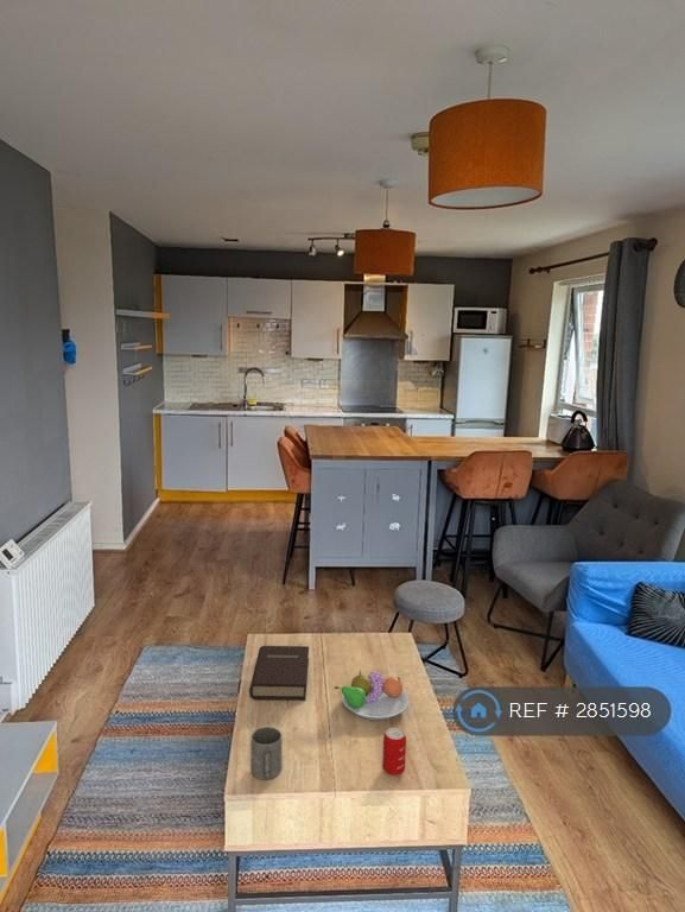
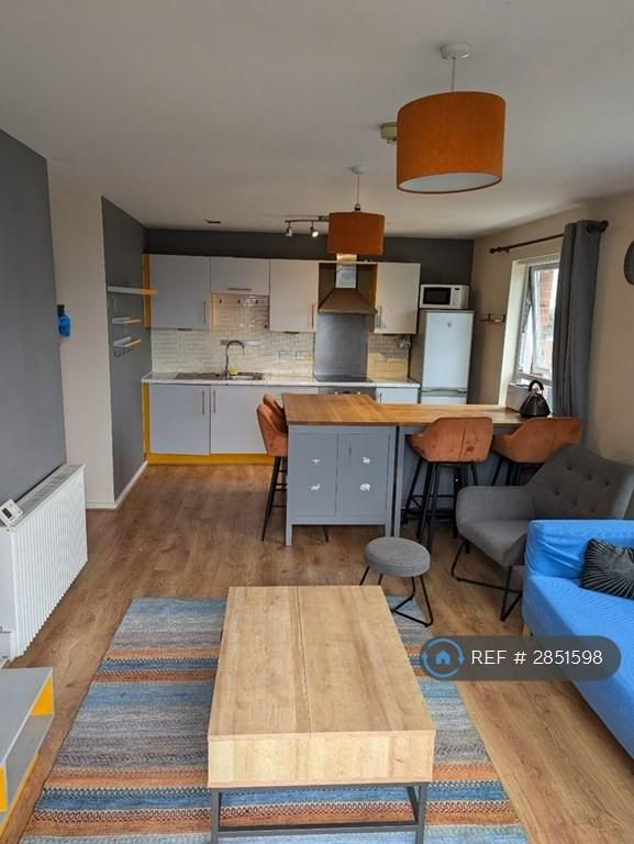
- book (280, 671)
- mug (266, 756)
- beverage can (394, 750)
- fruit bowl (372, 691)
